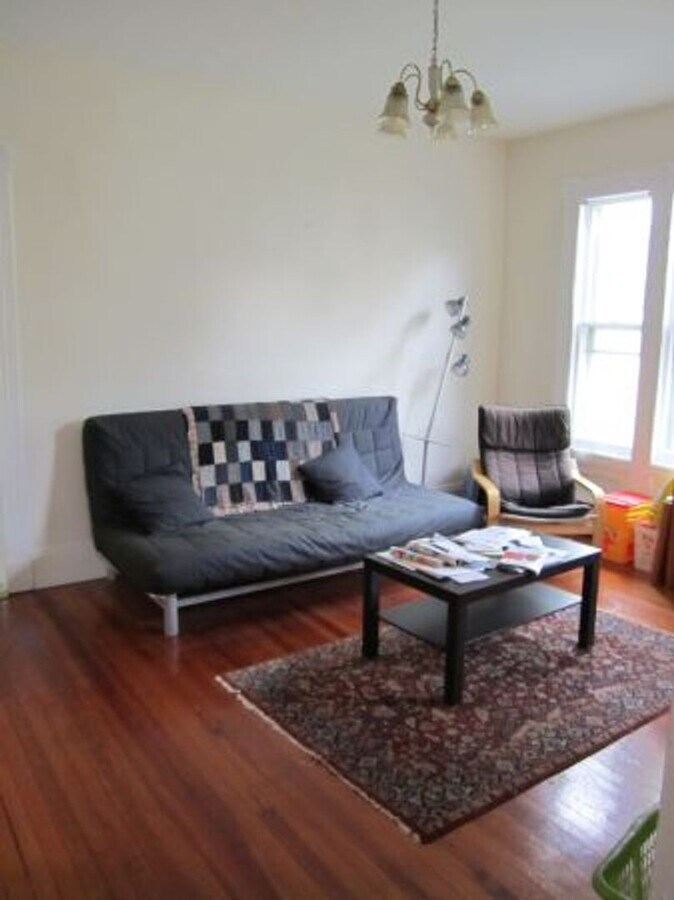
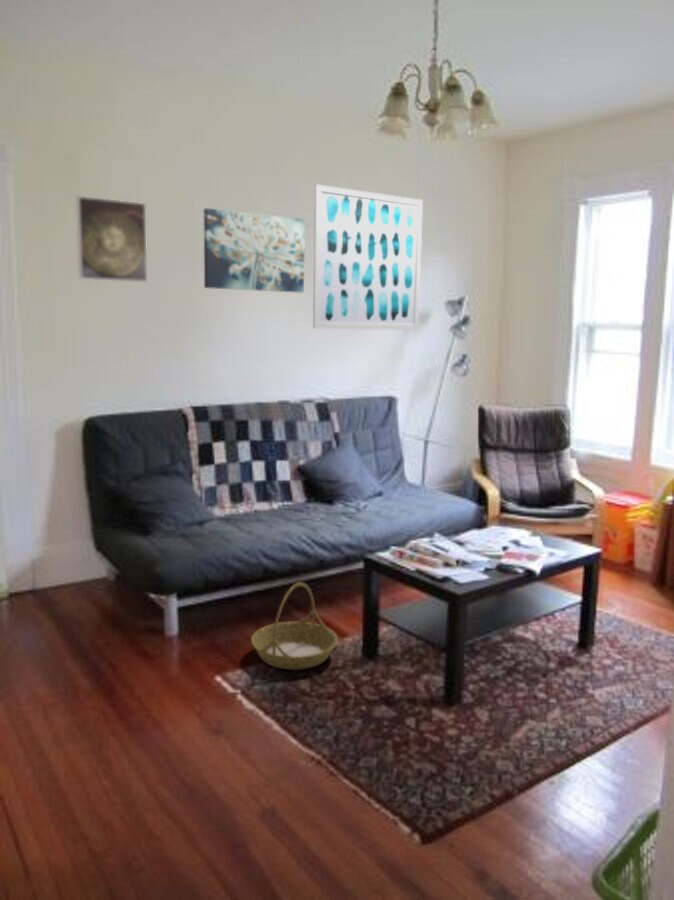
+ wall art (256, 252)
+ wall art (369, 261)
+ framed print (112, 240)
+ basket (294, 621)
